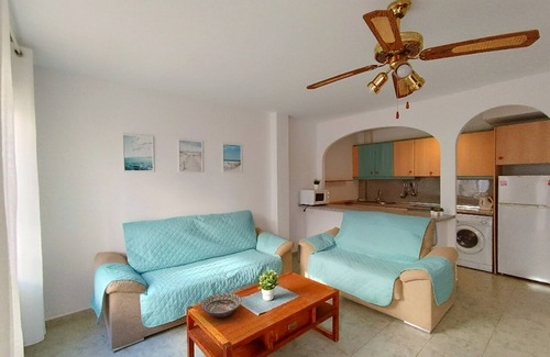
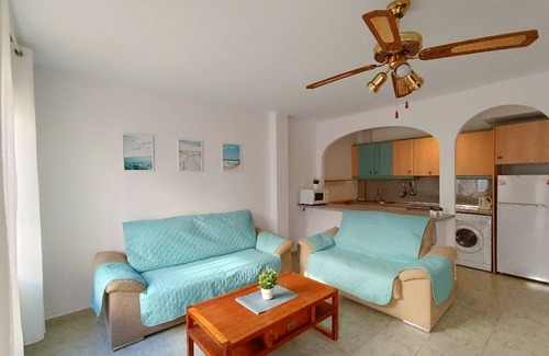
- decorative bowl (221, 306)
